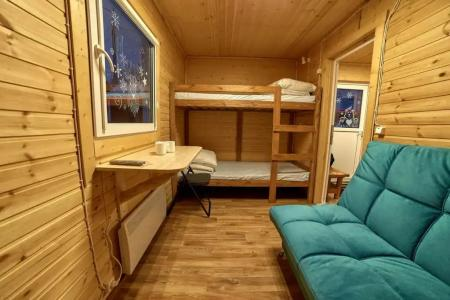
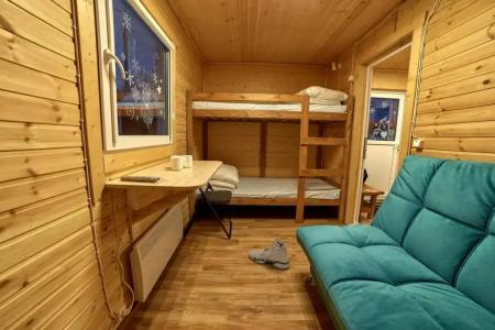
+ sneaker (268, 251)
